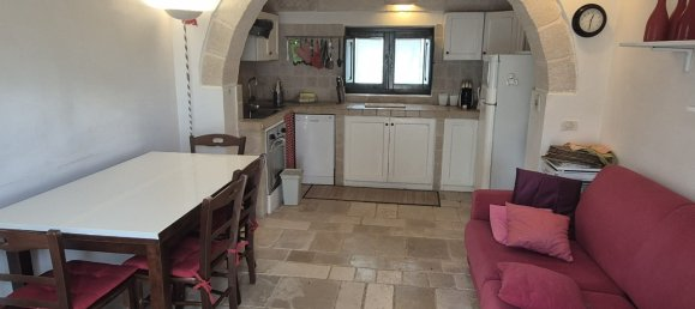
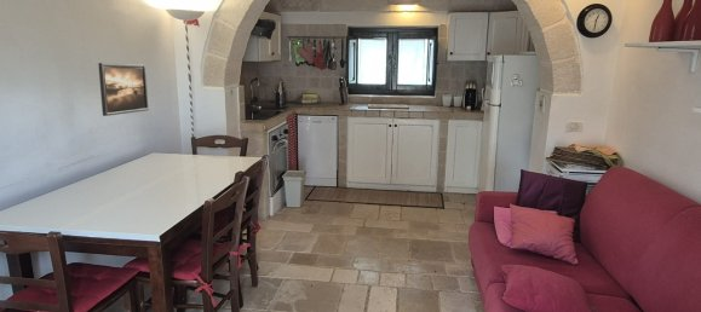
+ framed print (125, 88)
